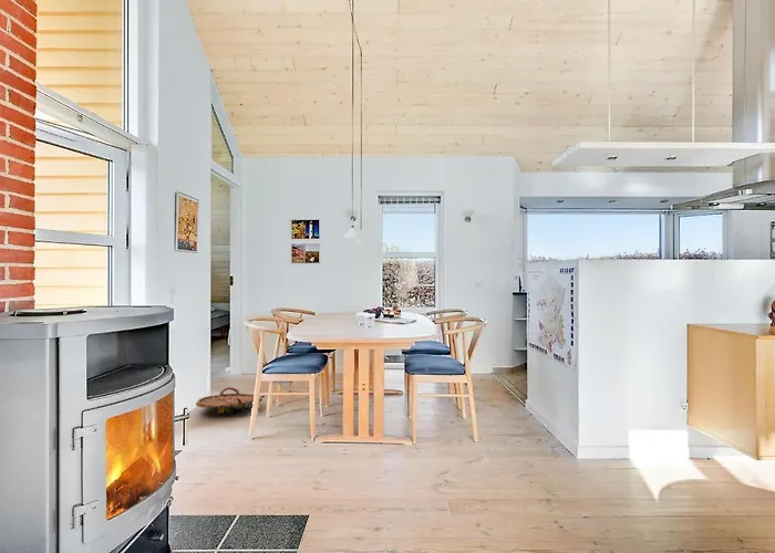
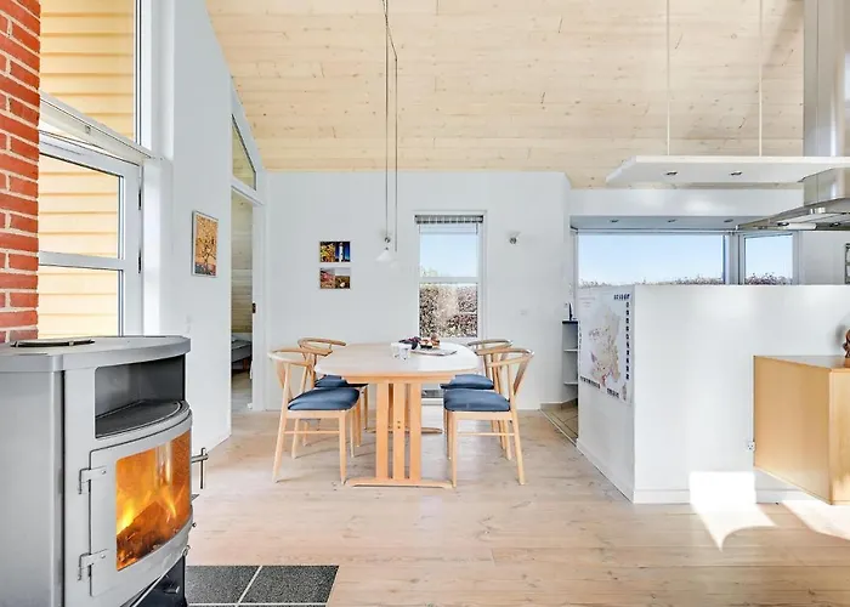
- woven basket (229, 401)
